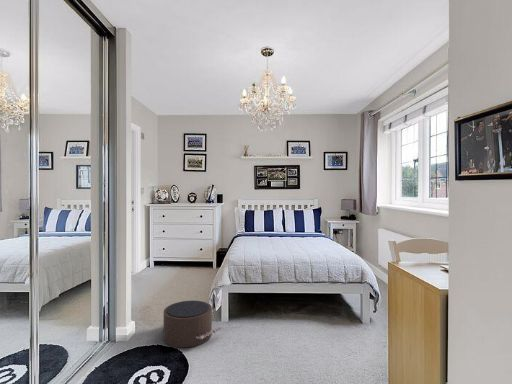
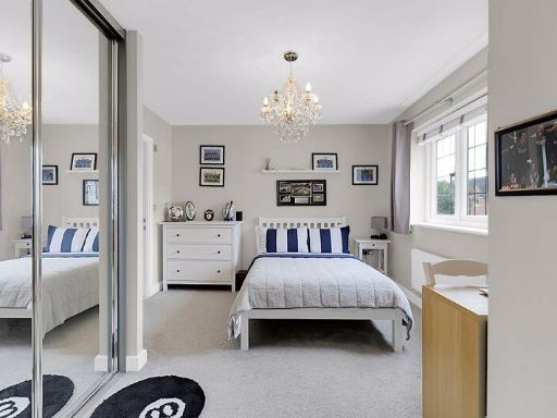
- pouf (191, 320)
